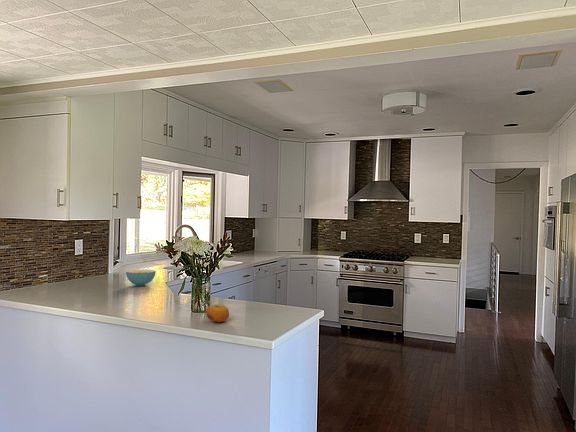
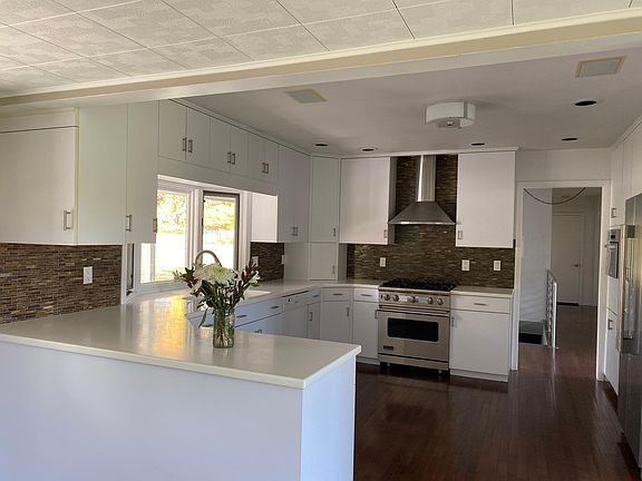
- fruit (217, 313)
- cereal bowl (140, 278)
